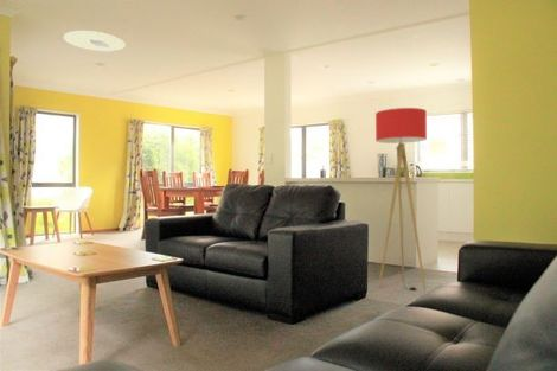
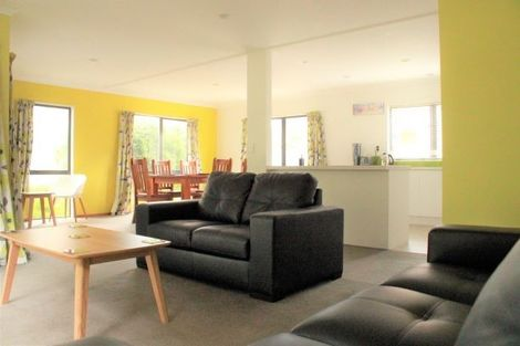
- floor lamp (399, 198)
- ceiling light (95, 38)
